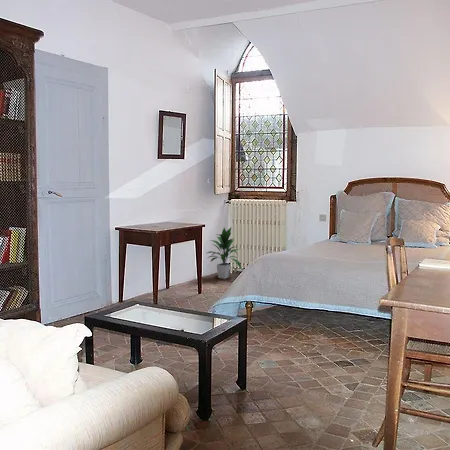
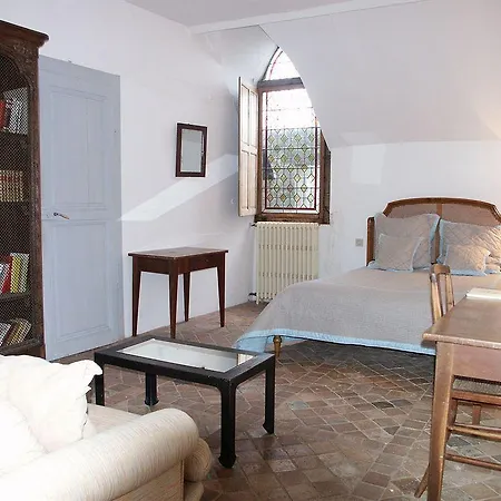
- indoor plant (224, 252)
